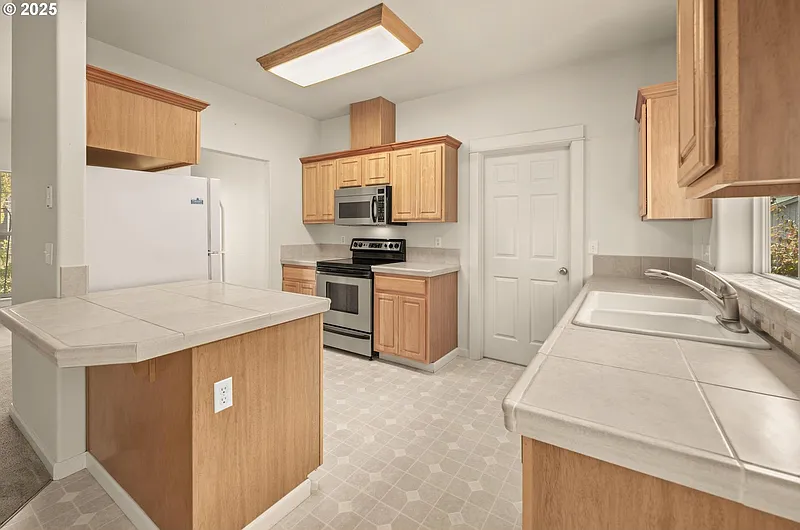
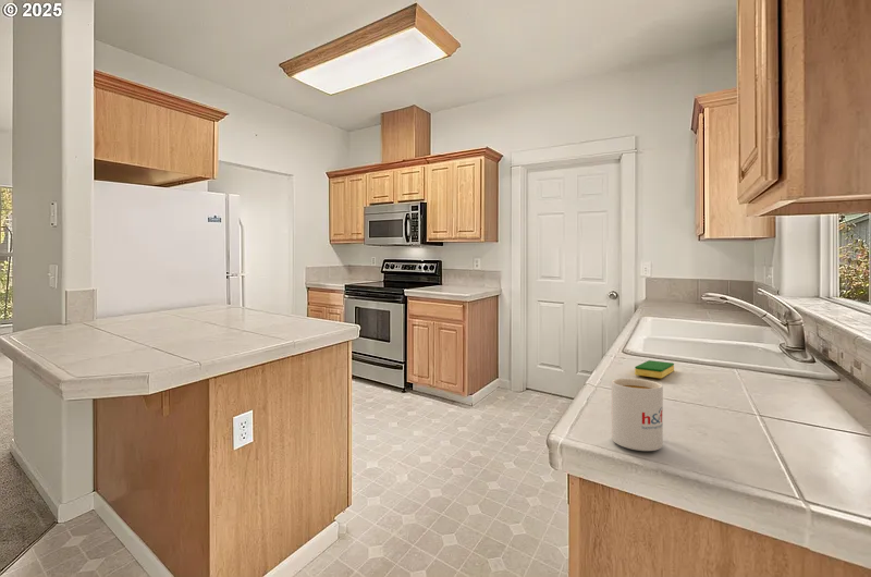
+ mug (638, 410)
+ dish sponge (654, 368)
